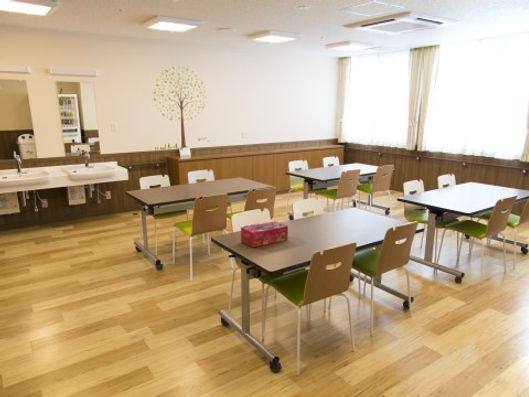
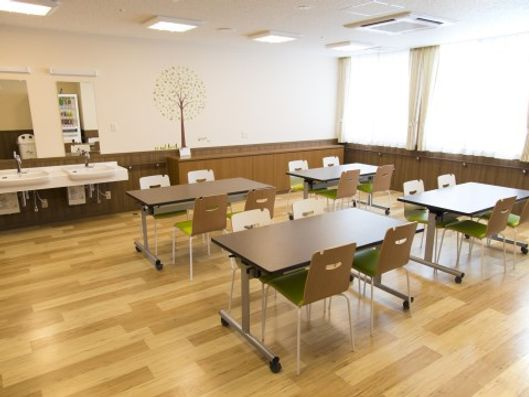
- tissue box (264, 233)
